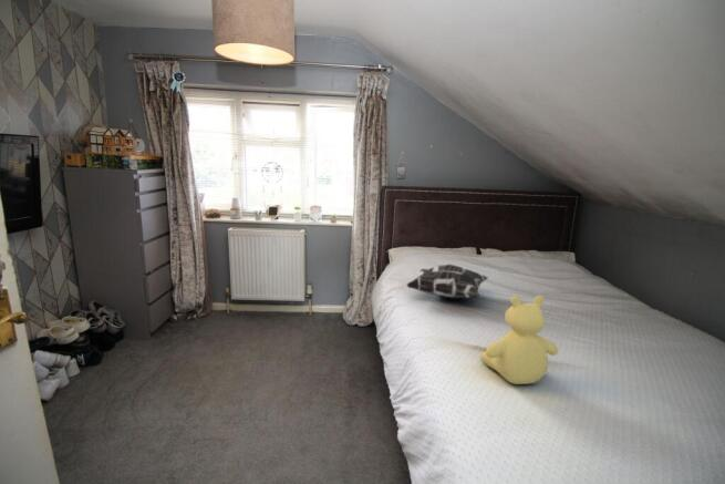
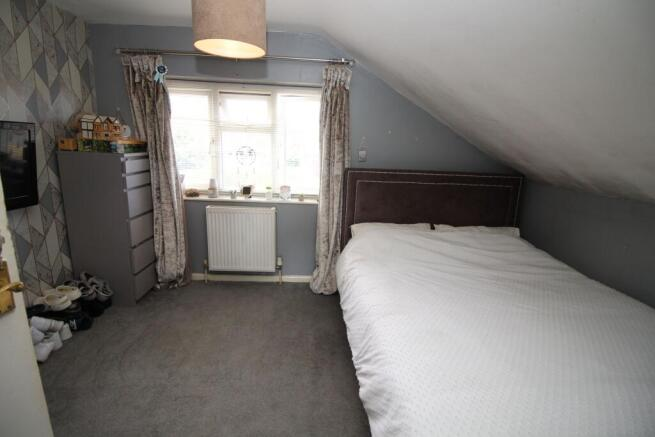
- teddy bear (516, 333)
- decorative pillow (447, 280)
